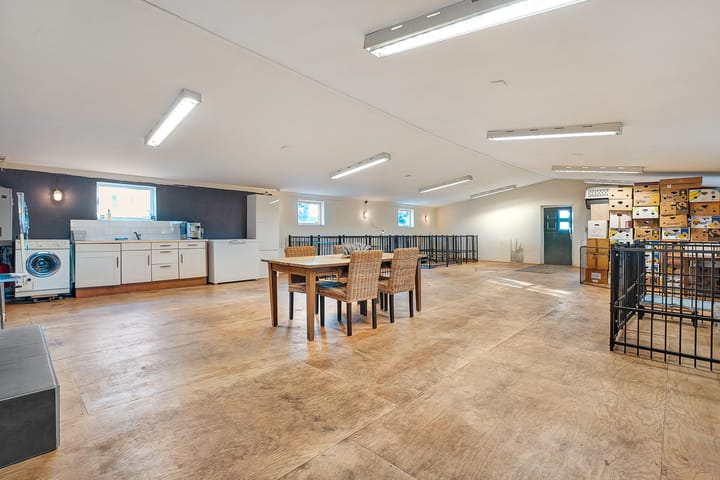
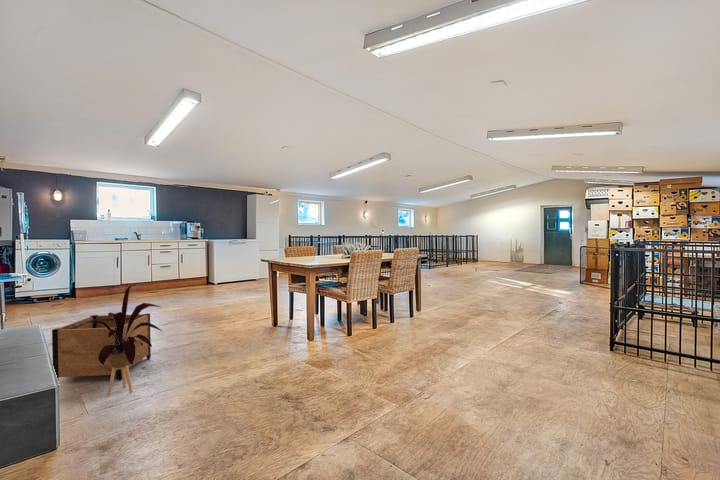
+ planter (105, 345)
+ house plant (126, 340)
